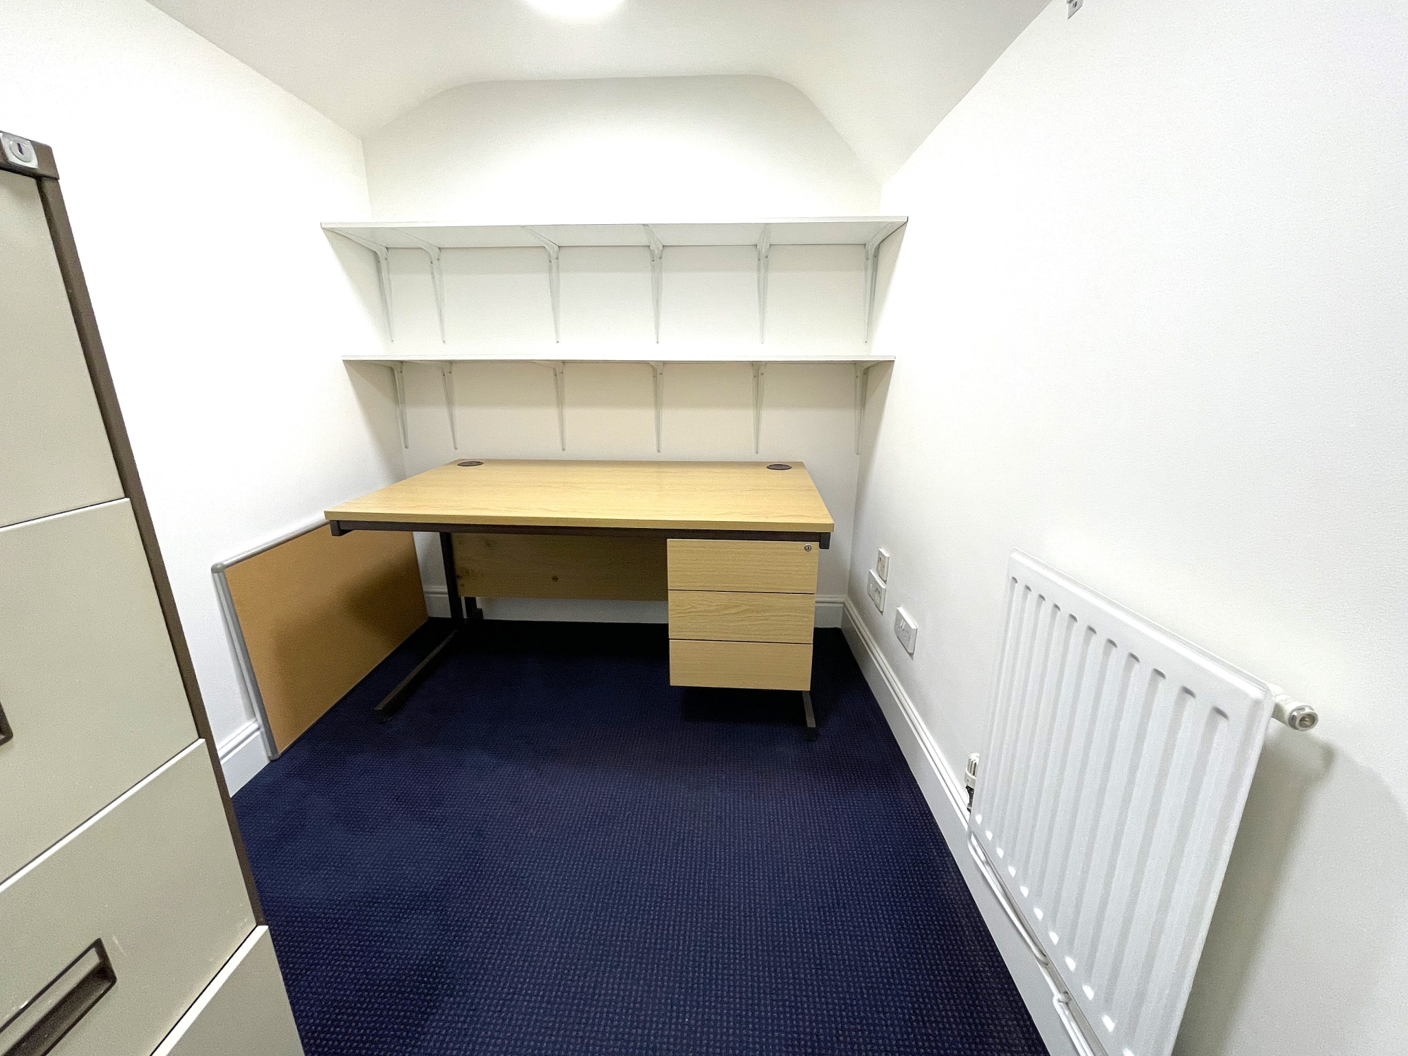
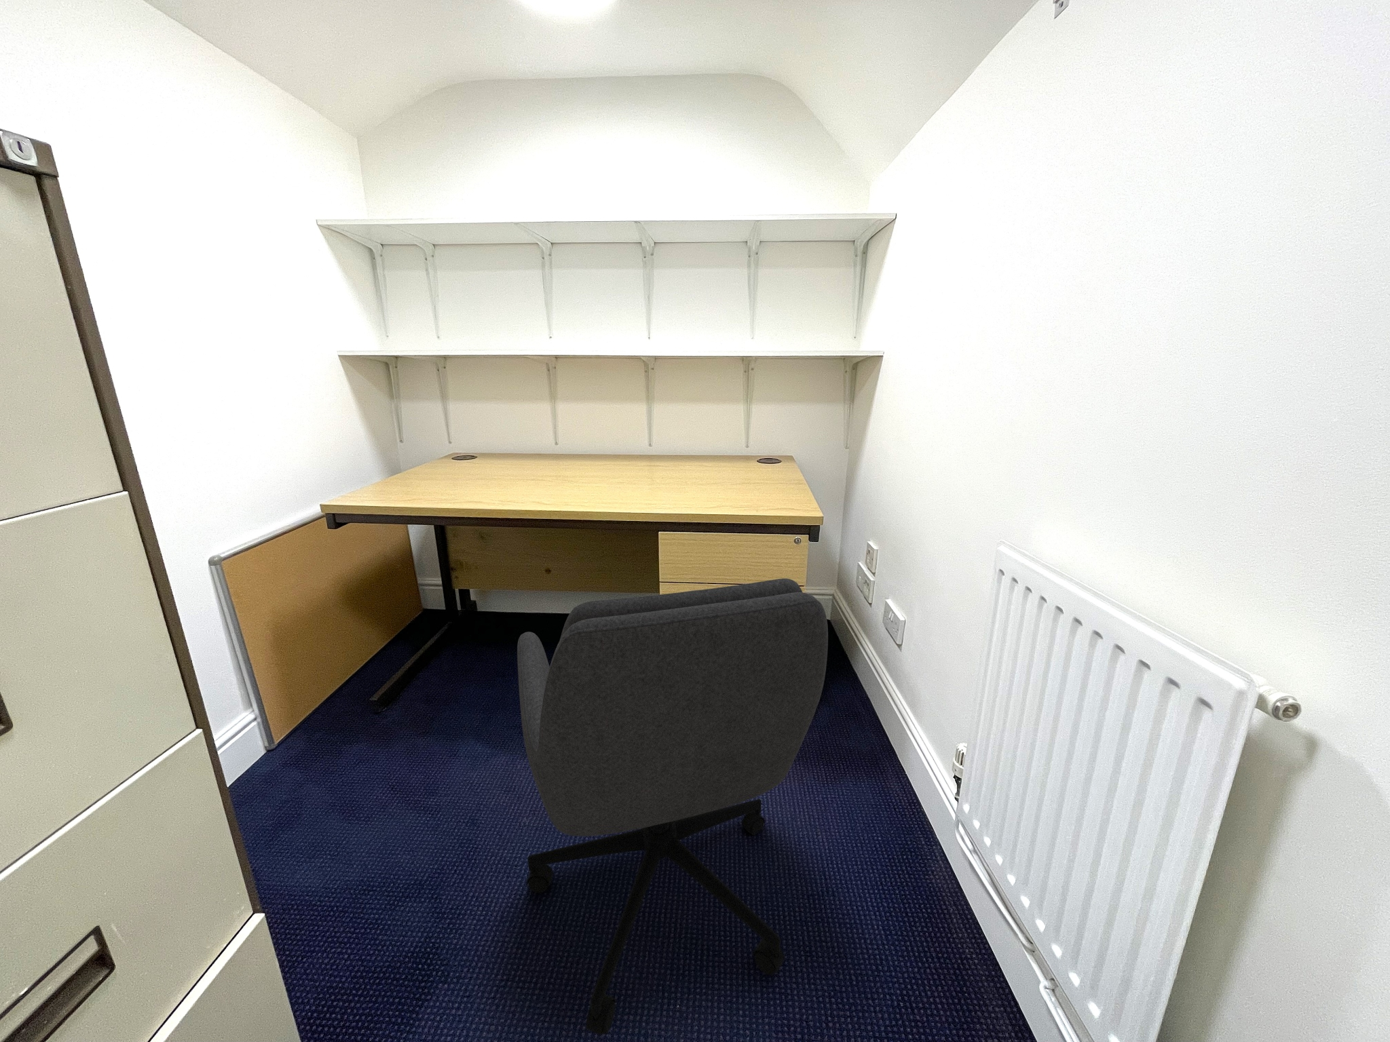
+ office chair (659, 736)
